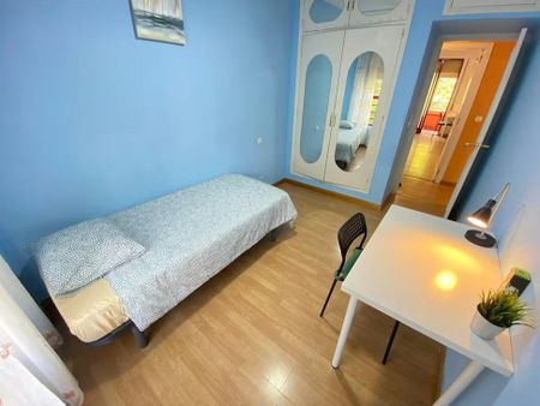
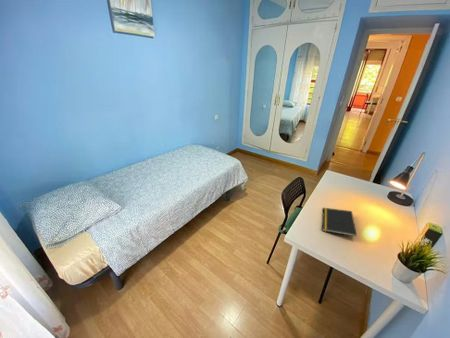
+ notepad (337, 220)
